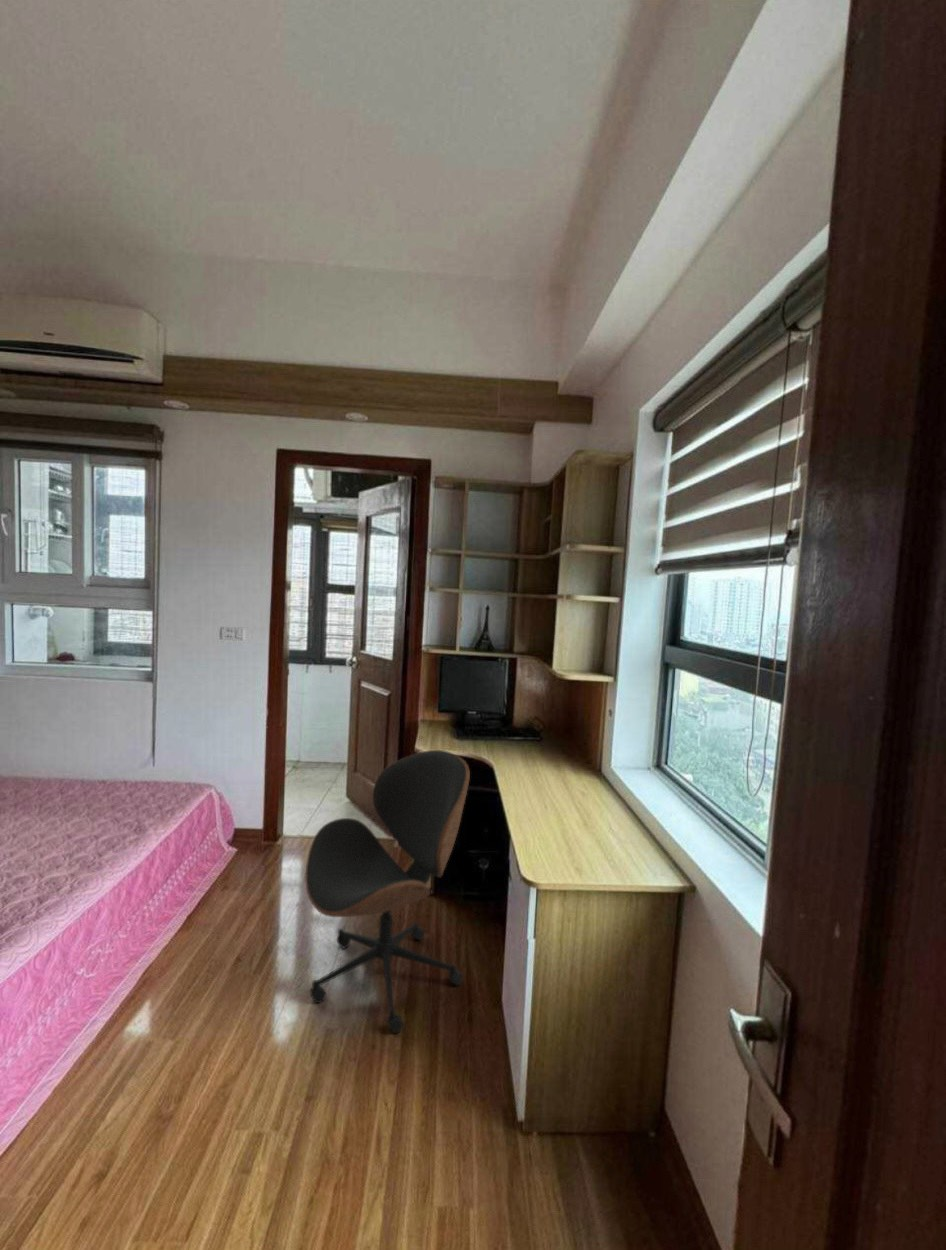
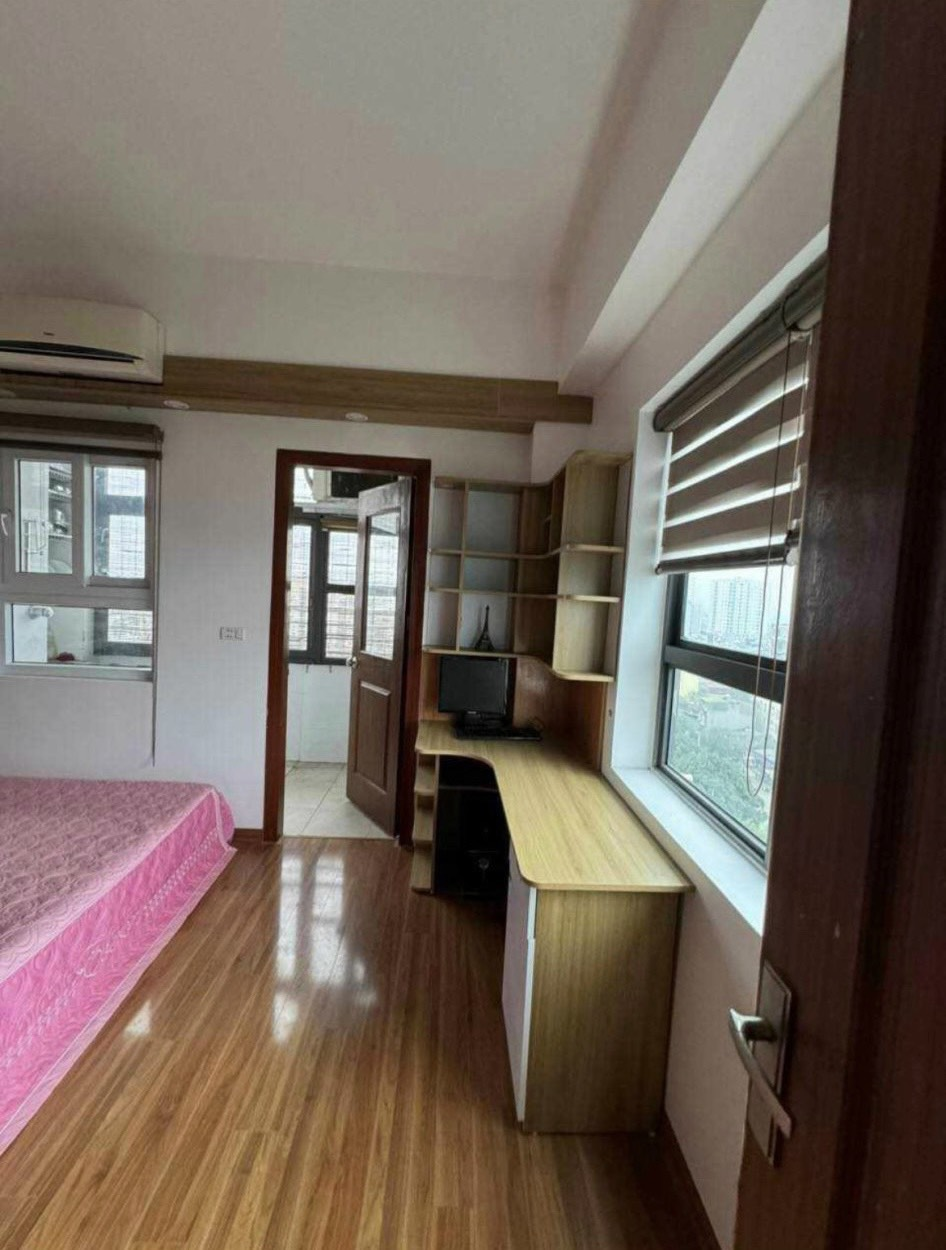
- office chair (382, 872)
